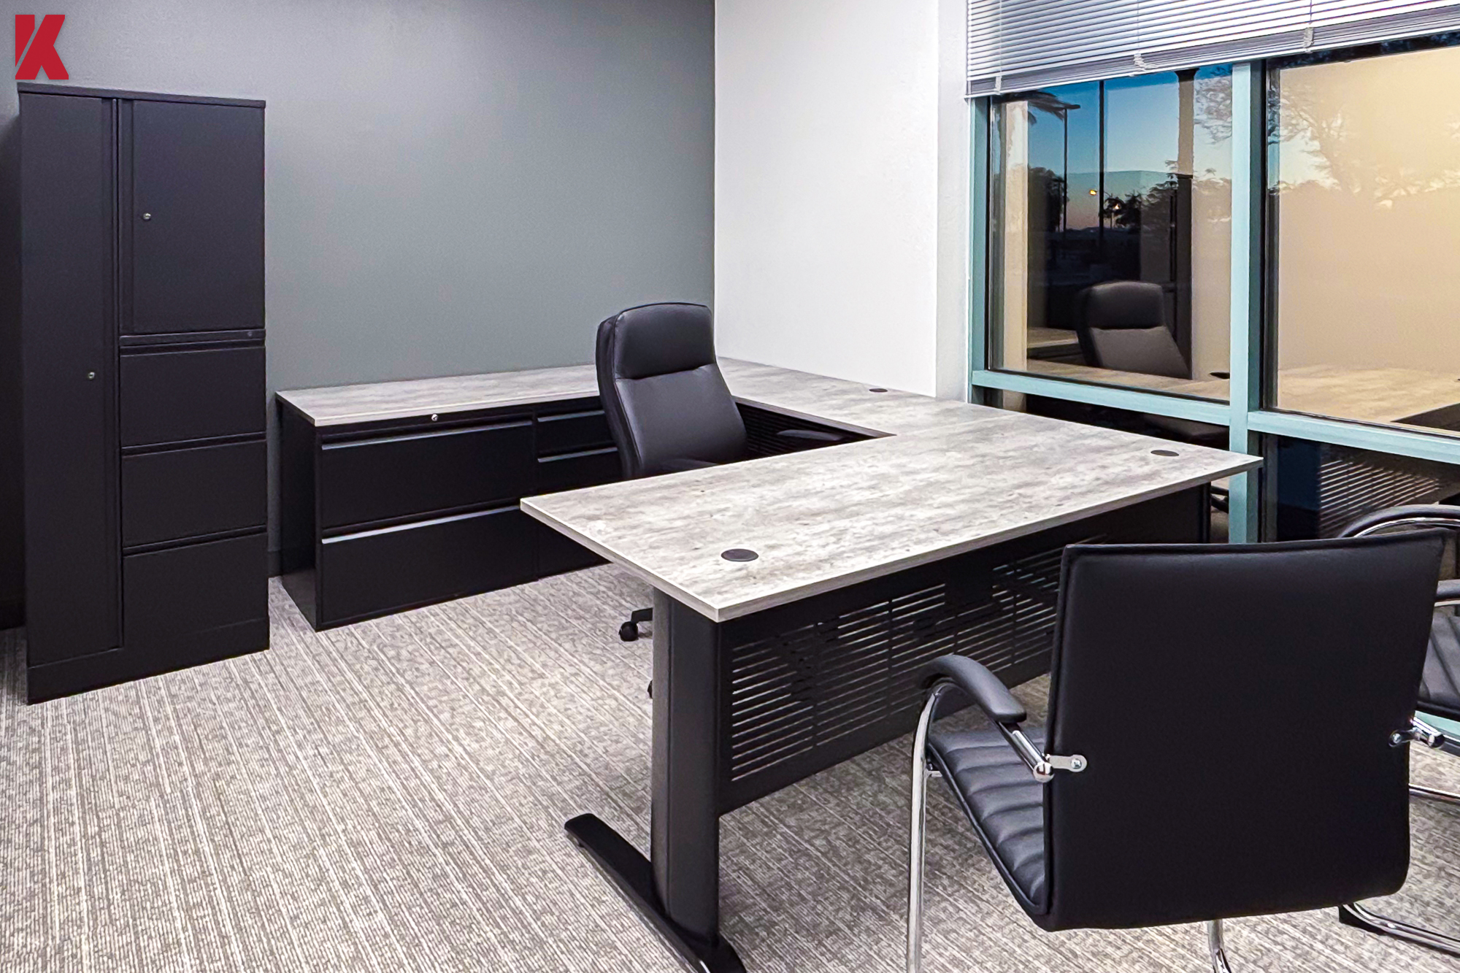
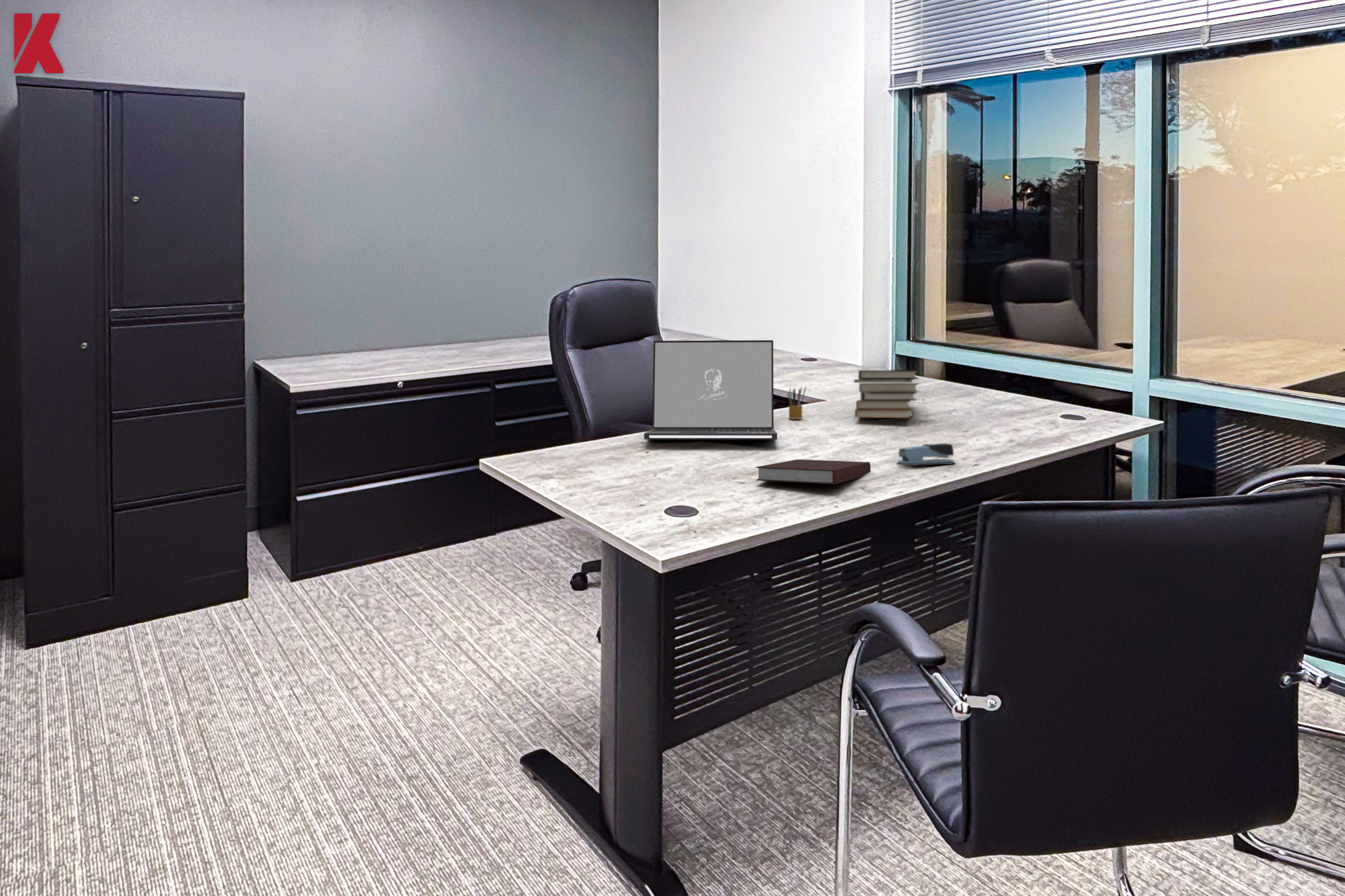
+ notebook (814, 471)
+ book stack (887, 393)
+ pencil box (796, 402)
+ stapler (926, 454)
+ laptop (712, 387)
